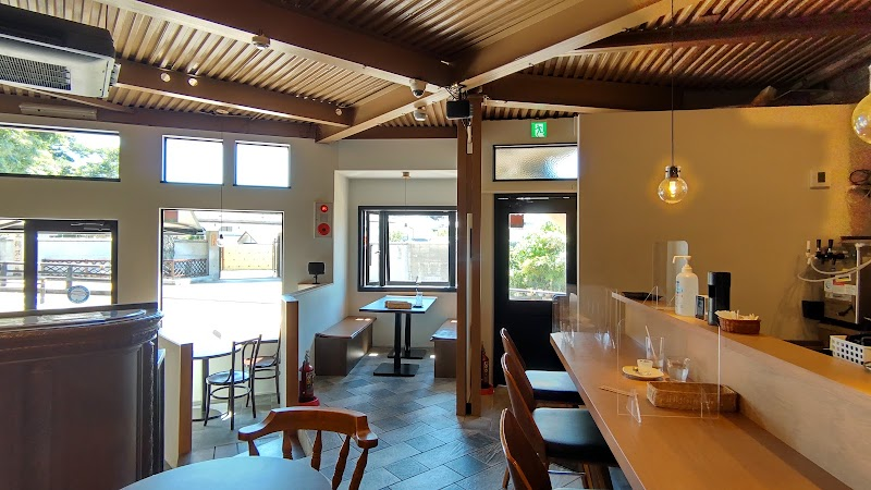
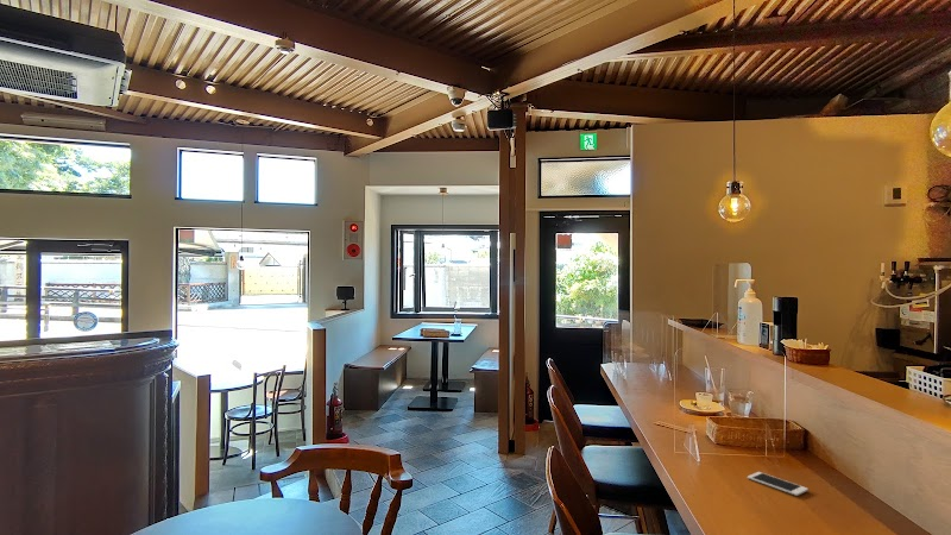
+ cell phone (776, 483)
